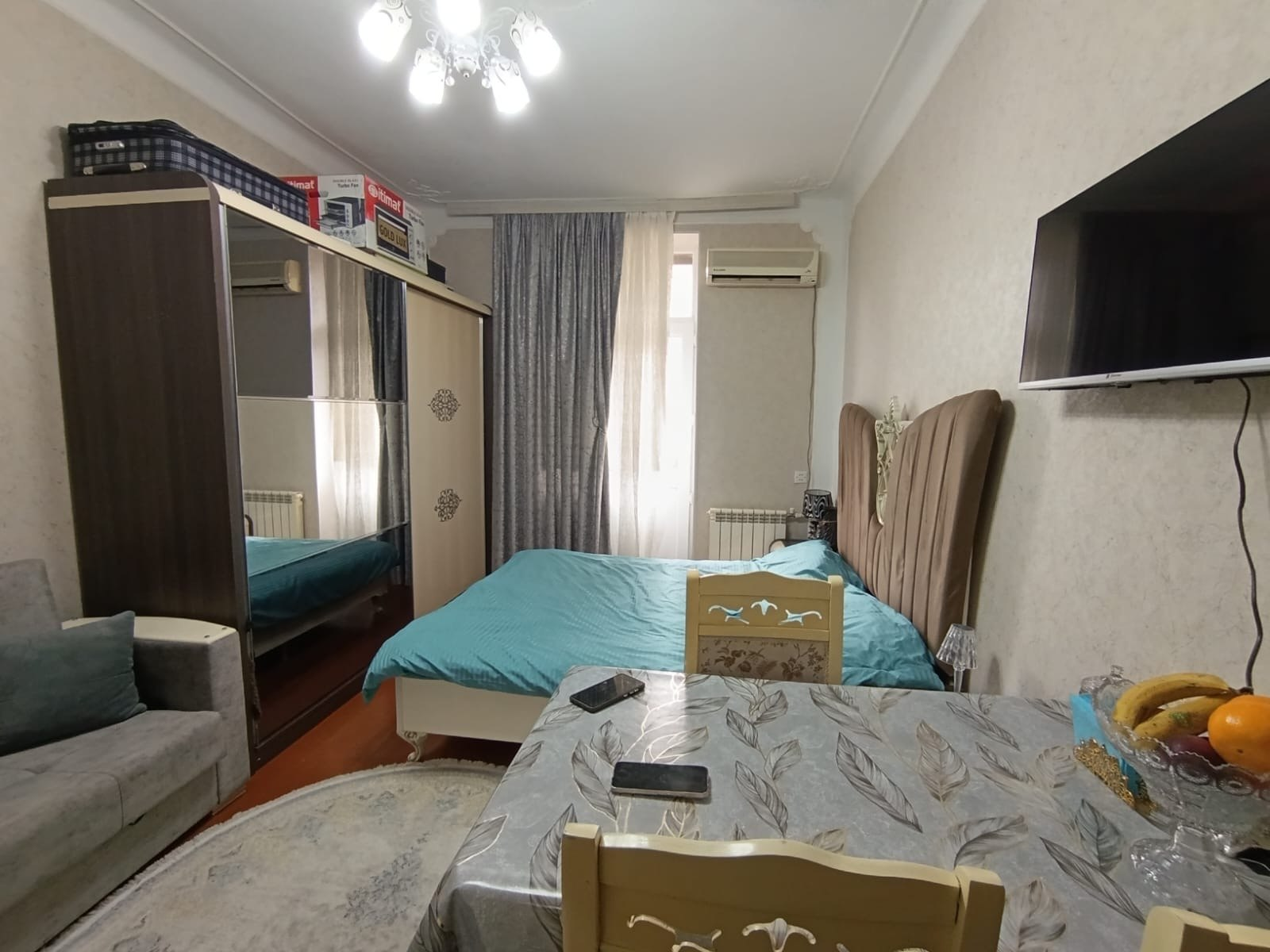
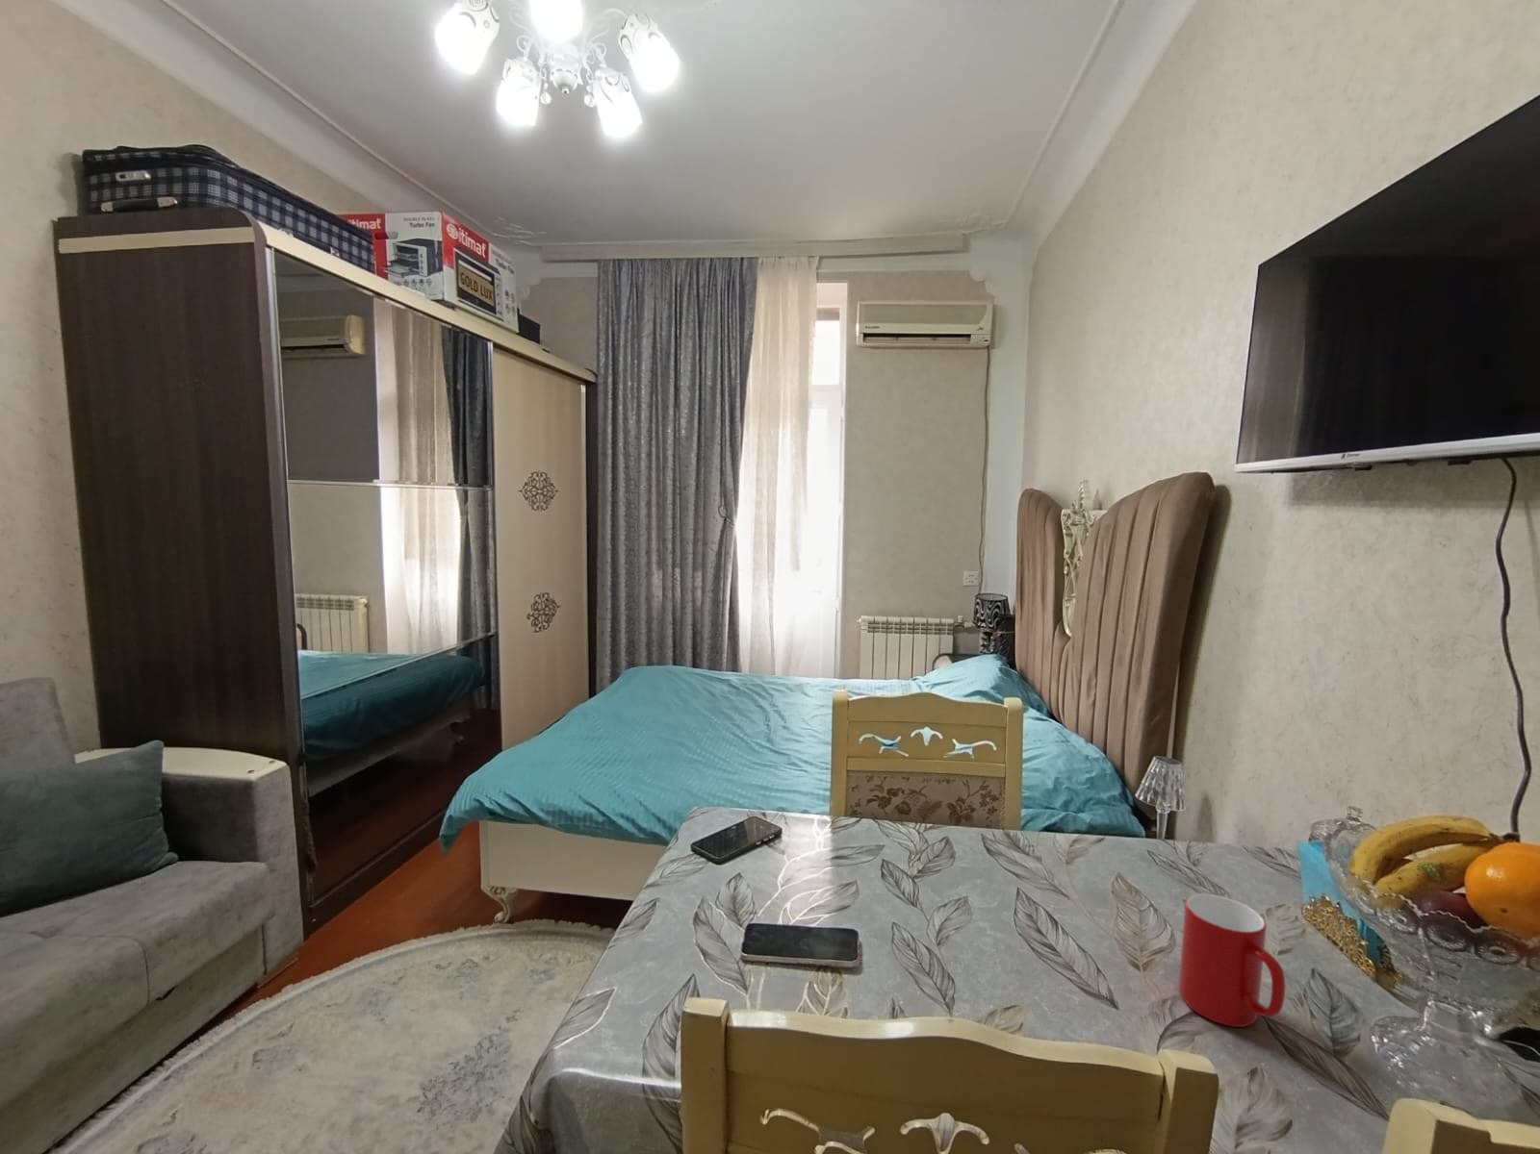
+ cup (1228, 966)
